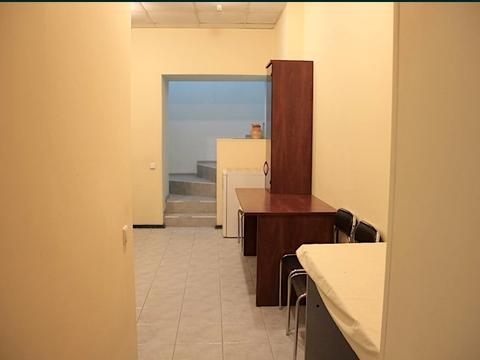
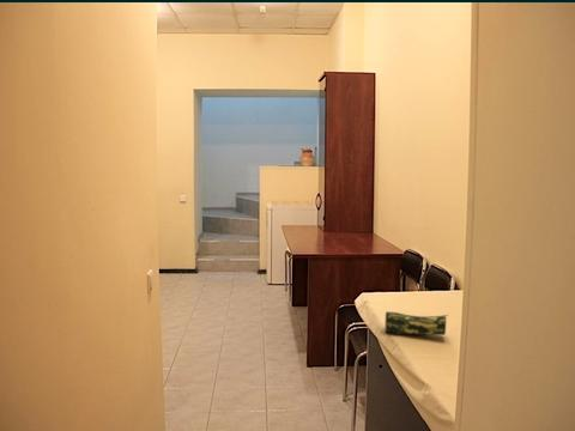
+ pencil case (416, 323)
